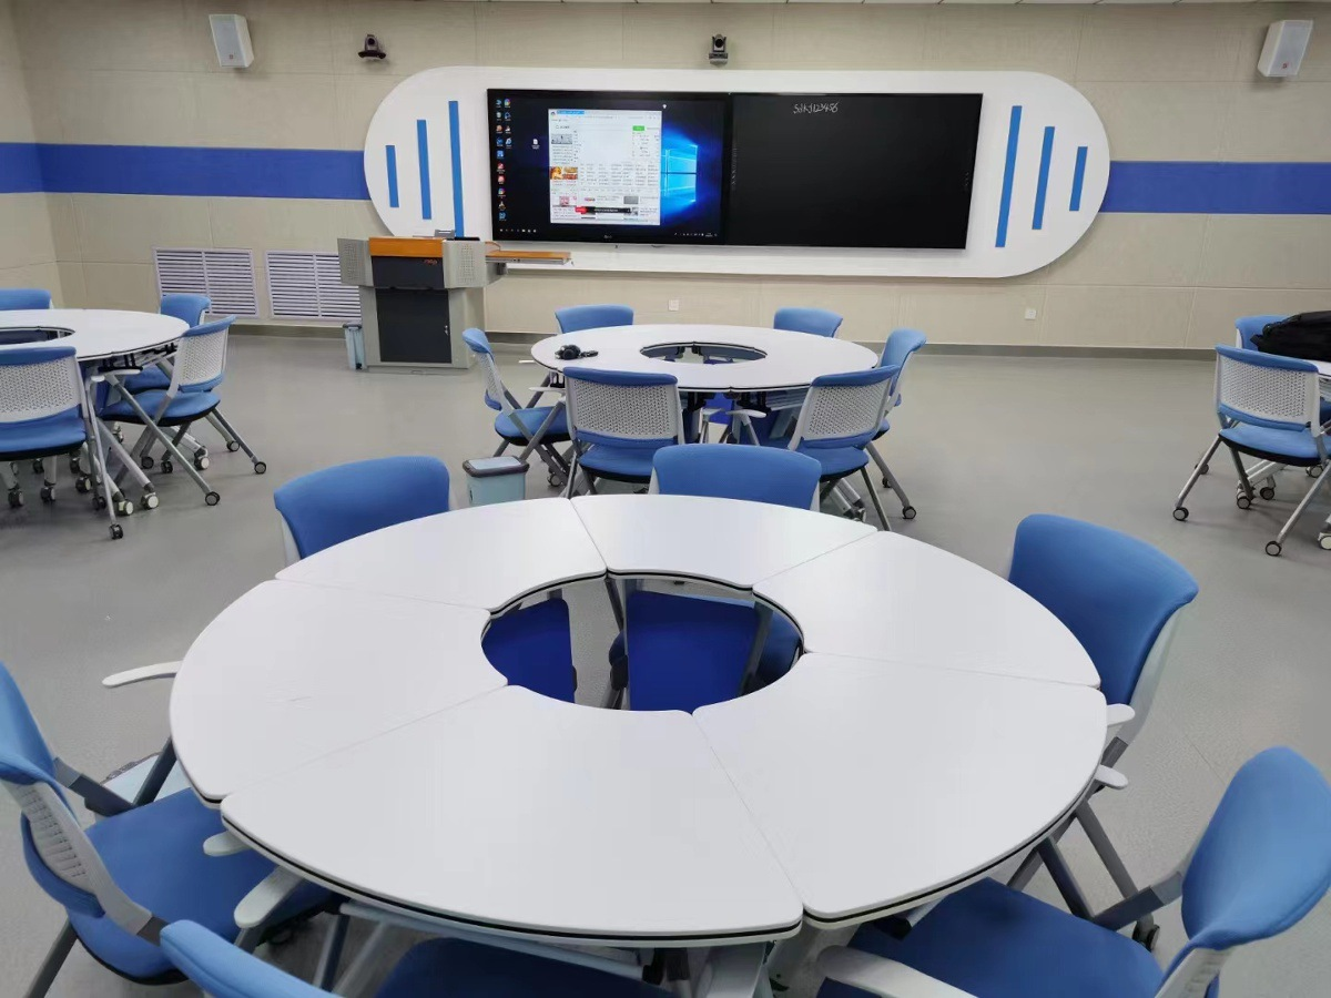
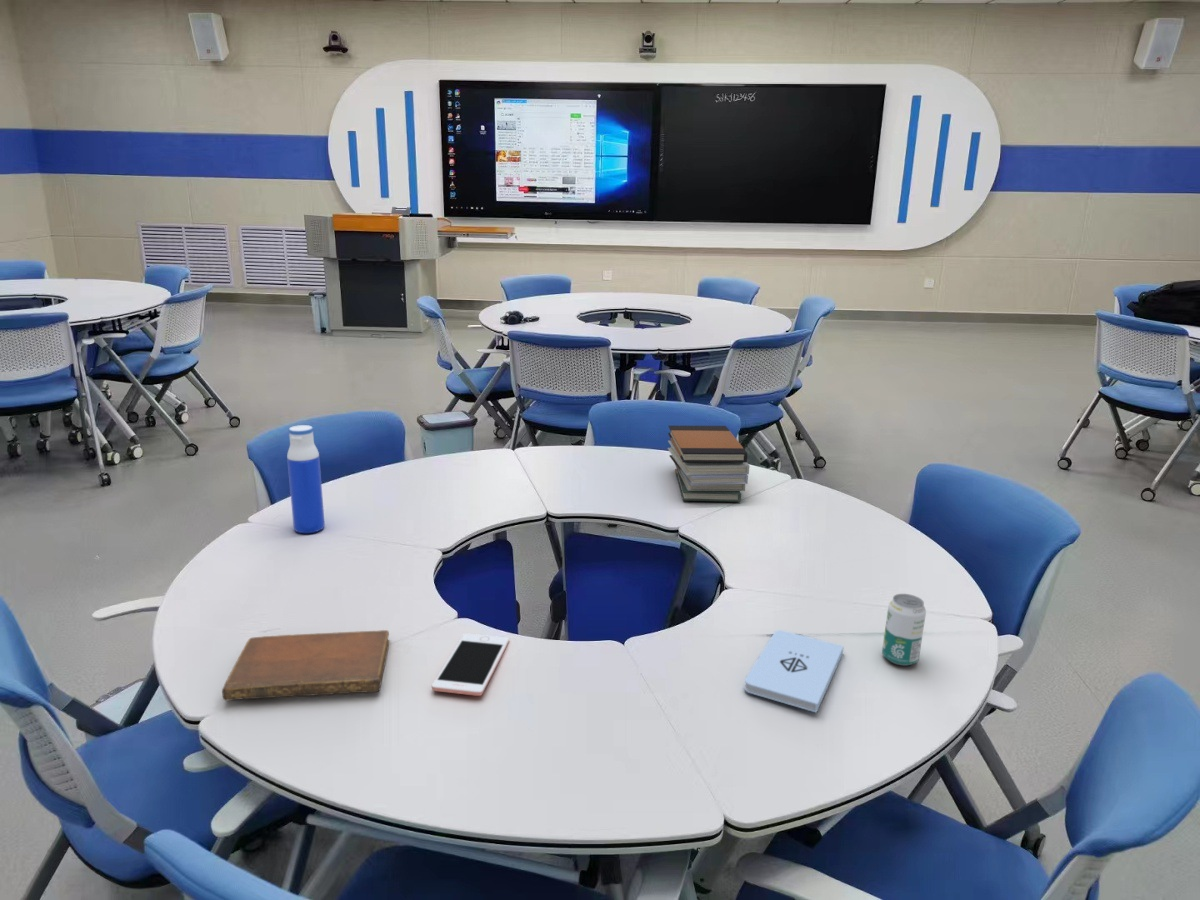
+ notebook (311, 663)
+ water bottle (305, 478)
+ book stack (706, 462)
+ notepad (795, 667)
+ beverage can (904, 629)
+ cell phone (472, 662)
